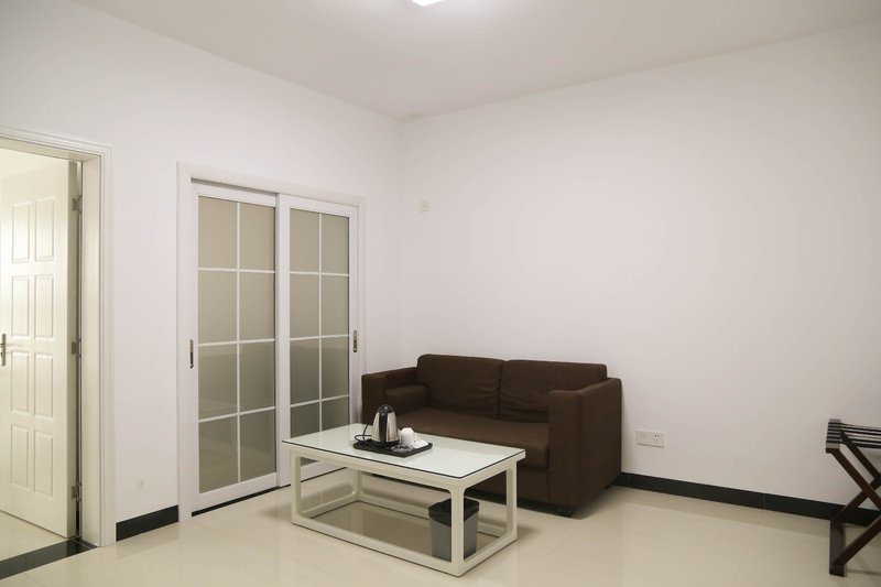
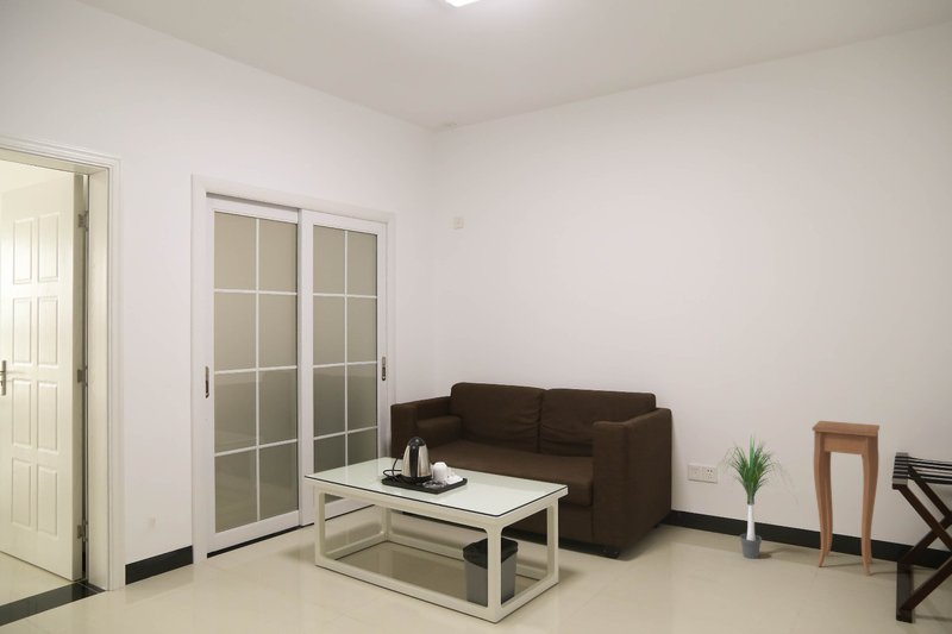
+ side table (831, 495)
+ potted plant (750, 492)
